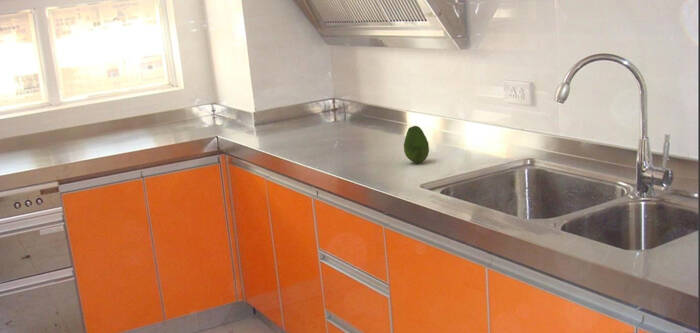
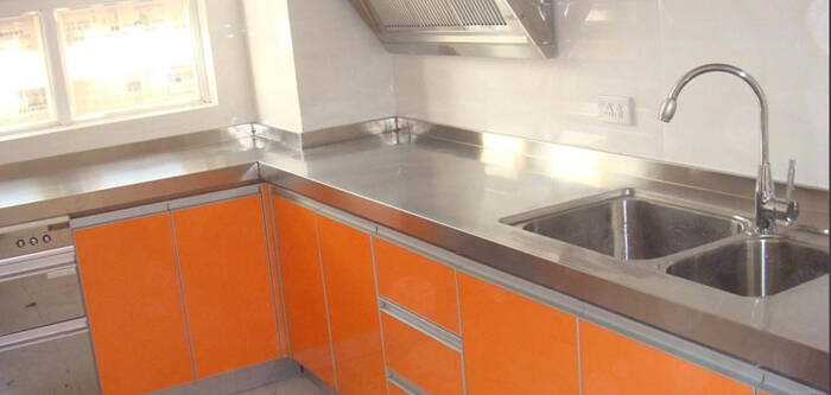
- fruit (416, 144)
